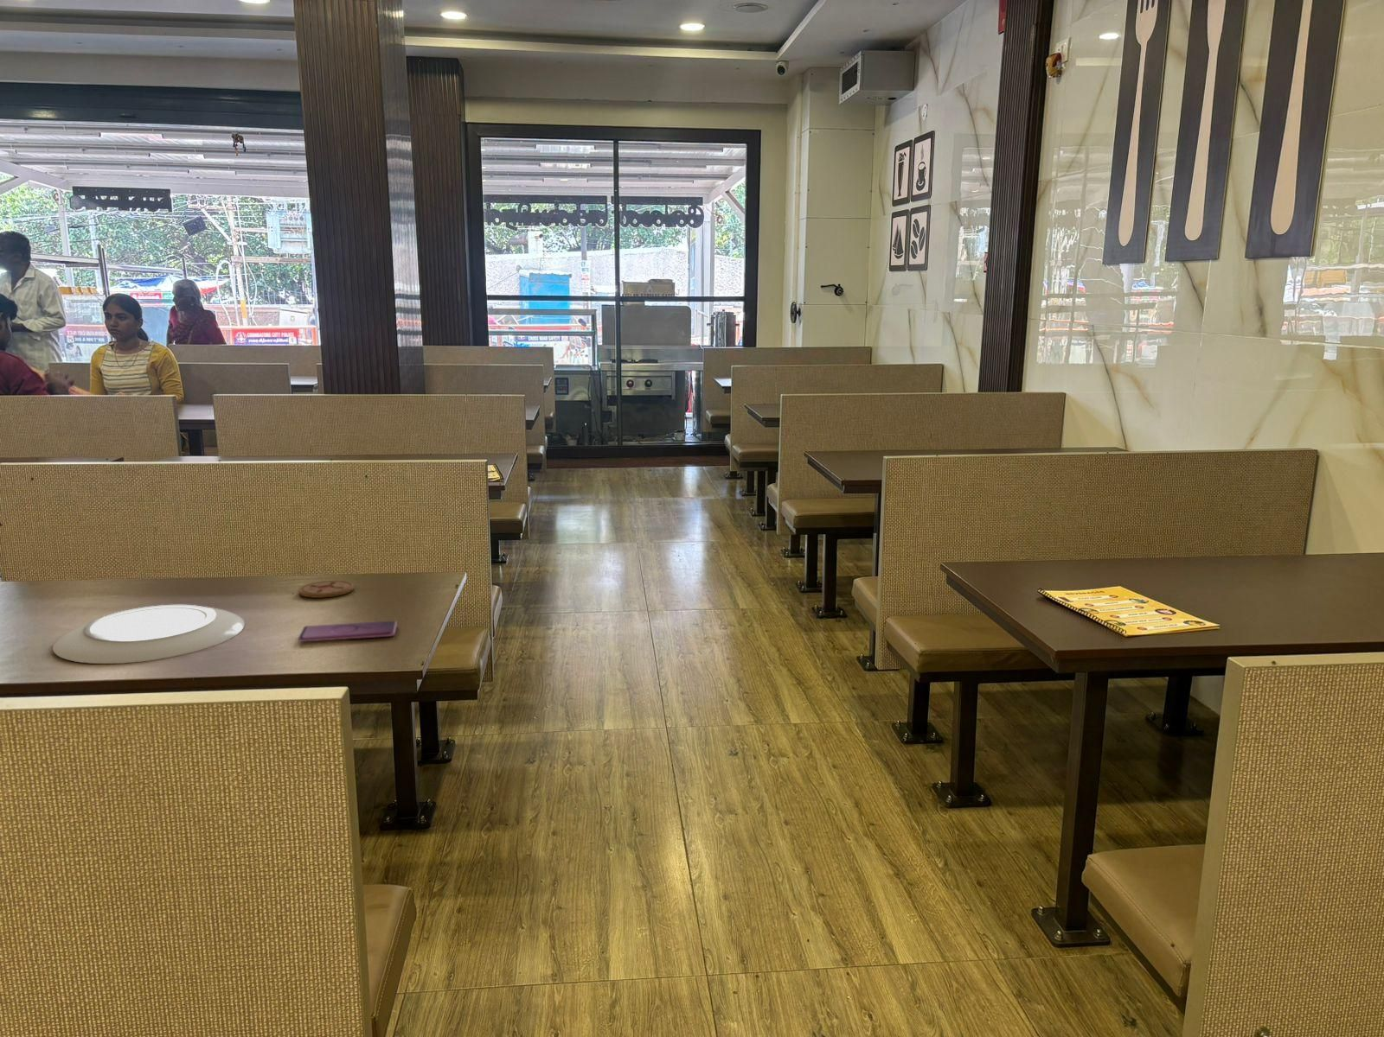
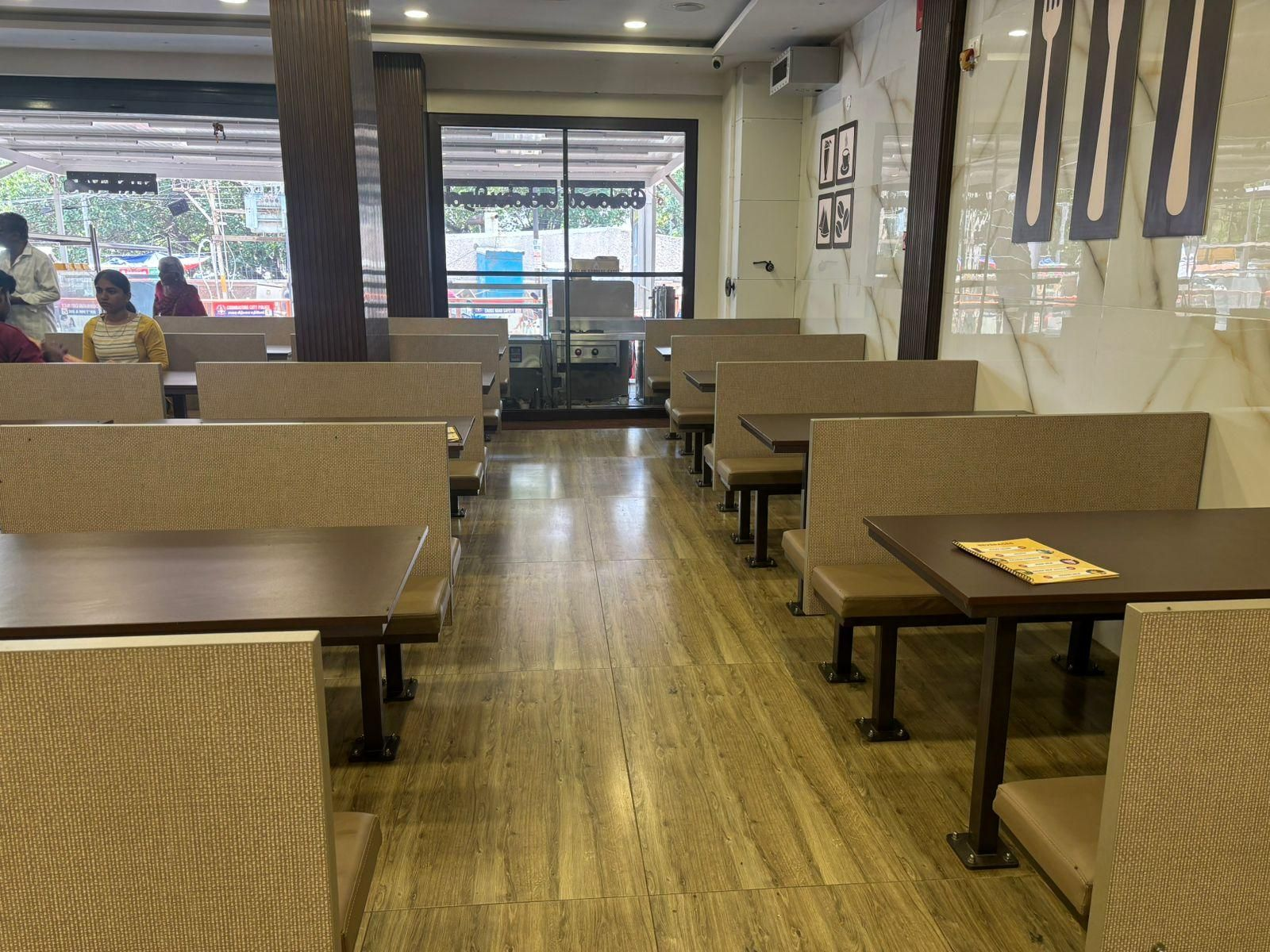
- coaster (326, 588)
- plate (151, 627)
- smartphone (349, 631)
